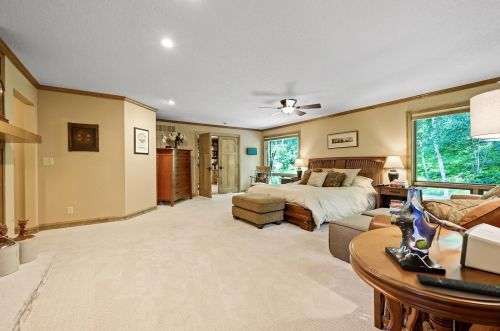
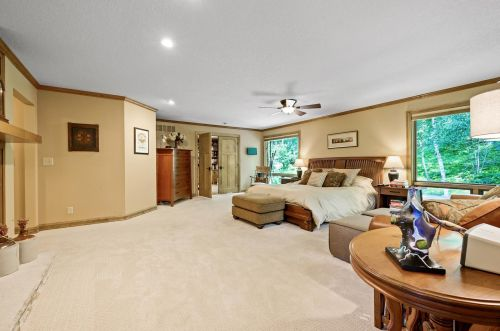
- remote control (463, 286)
